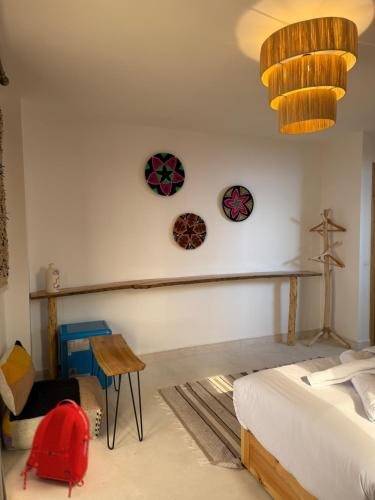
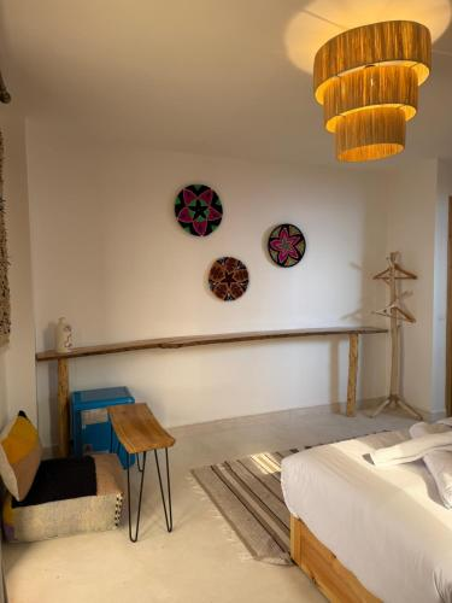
- backpack (60, 441)
